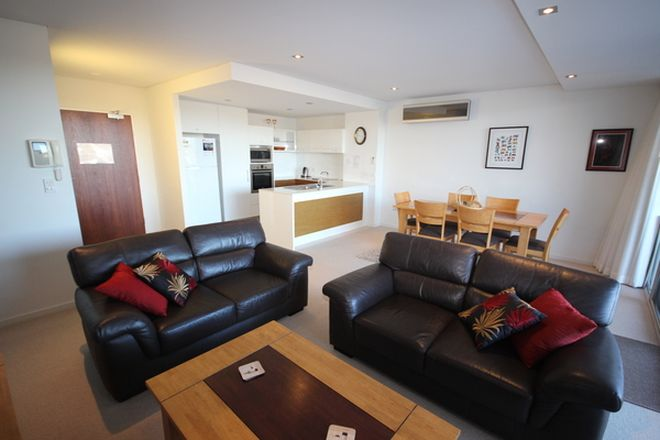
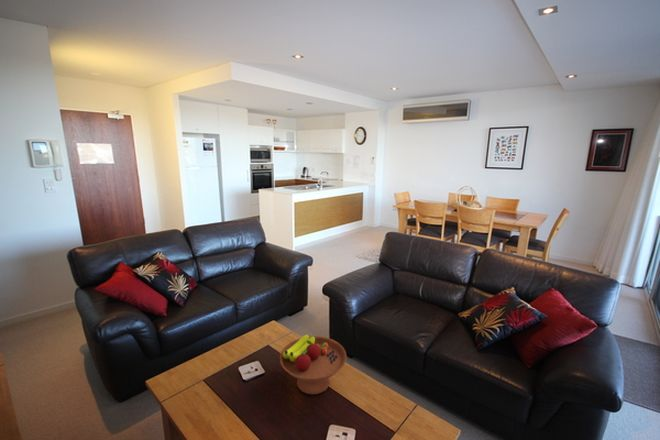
+ fruit bowl (313, 363)
